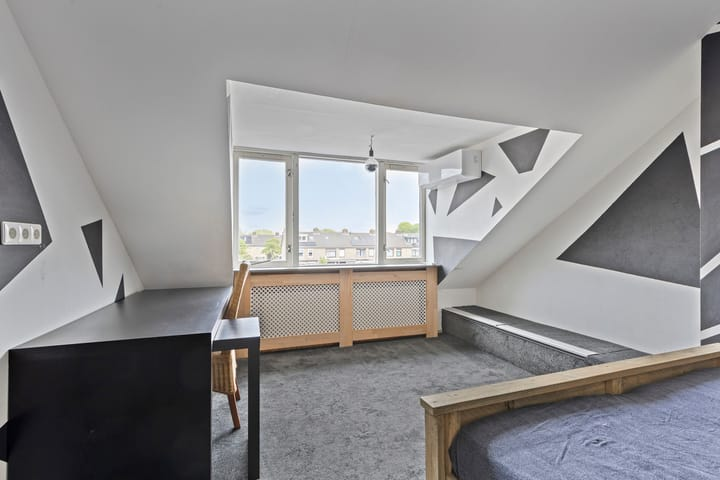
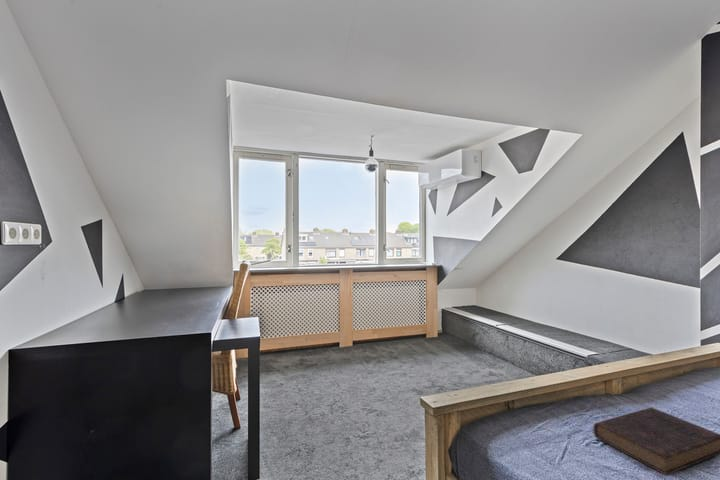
+ book (656, 436)
